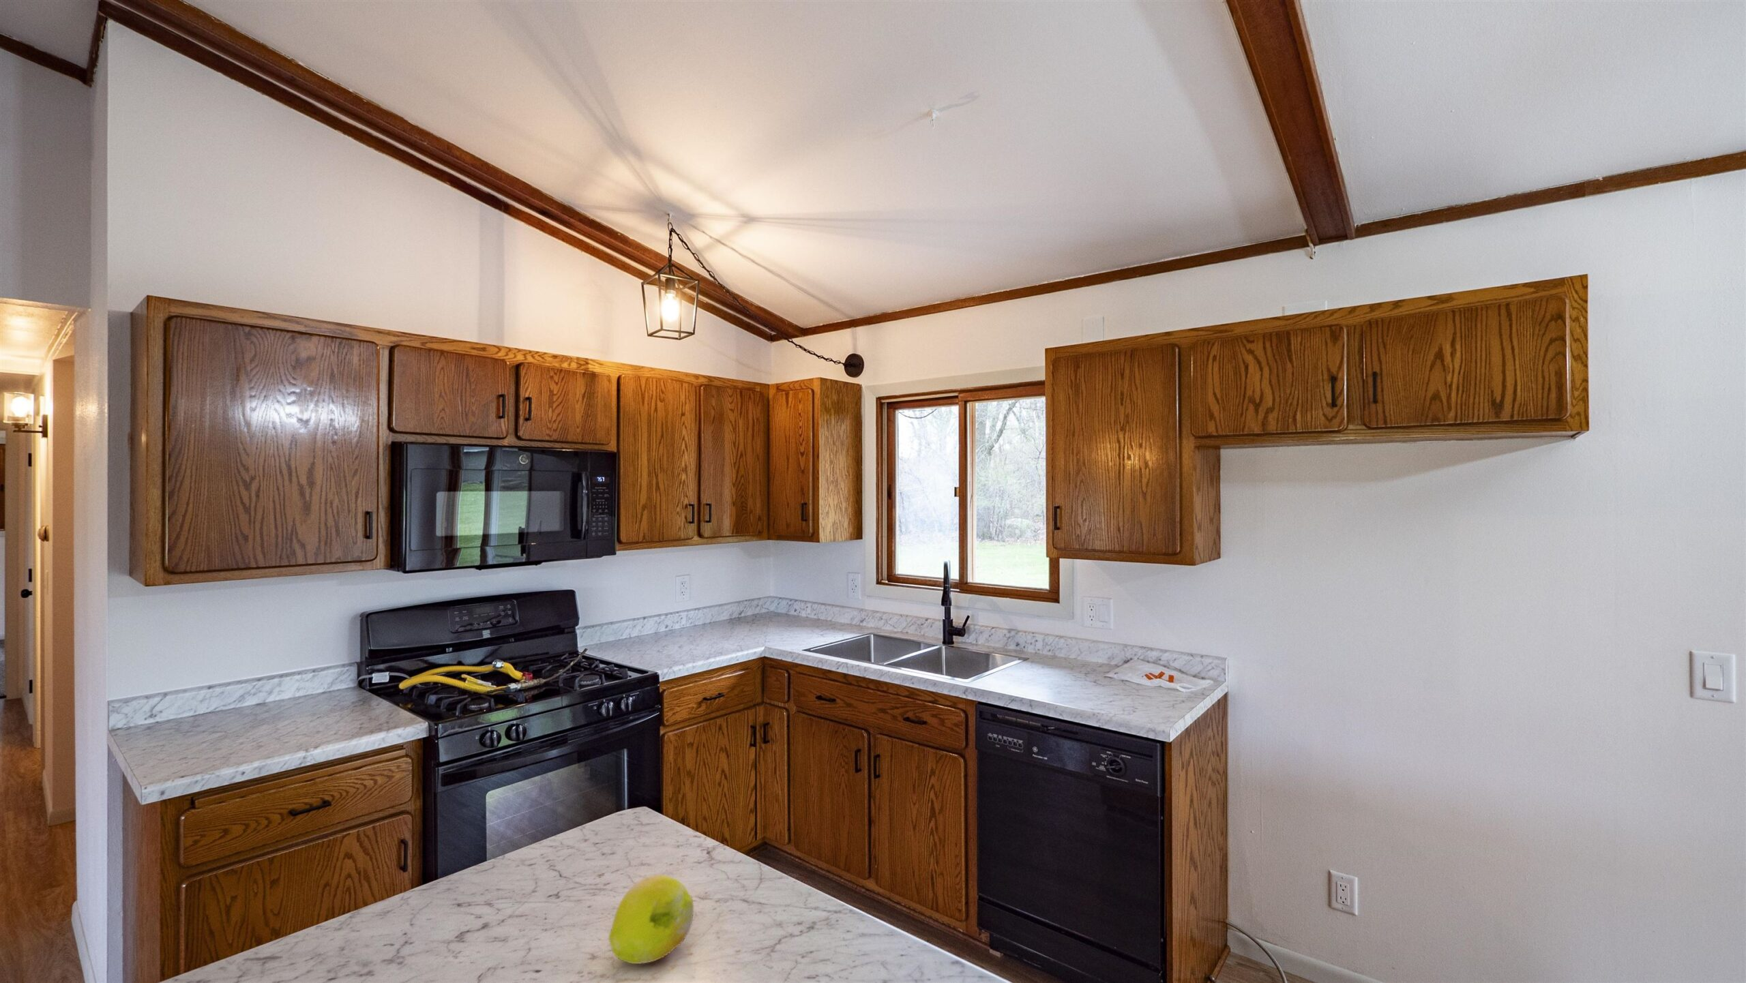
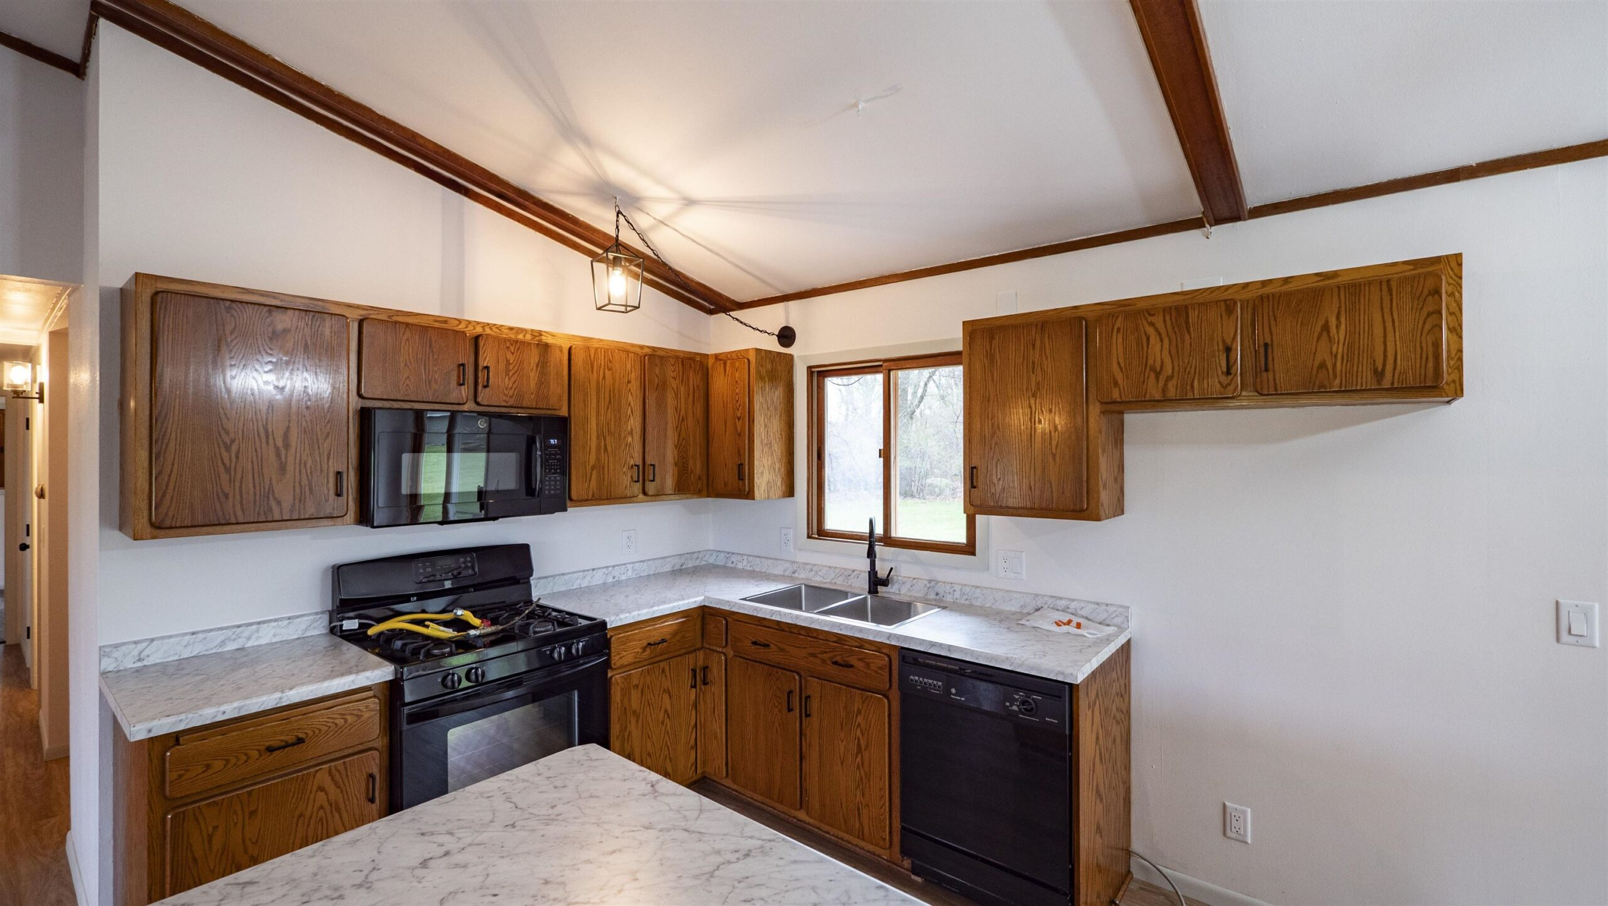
- fruit (654, 918)
